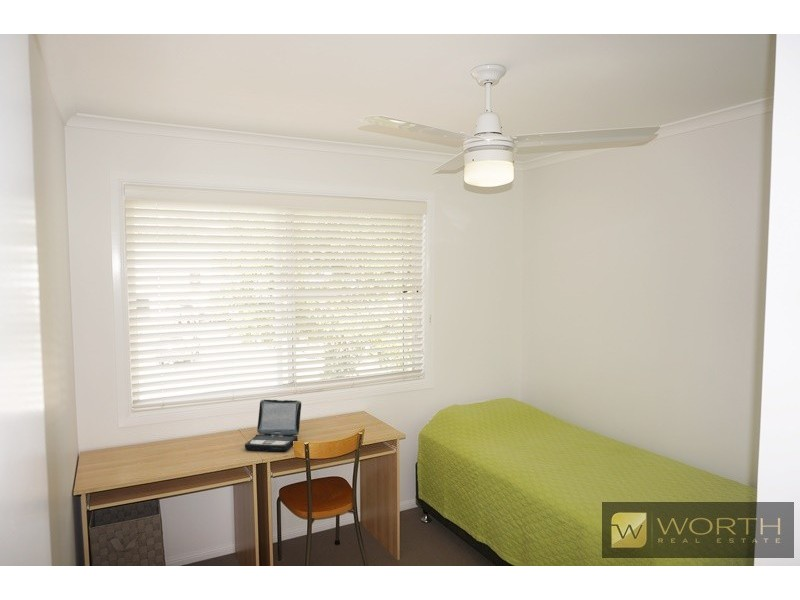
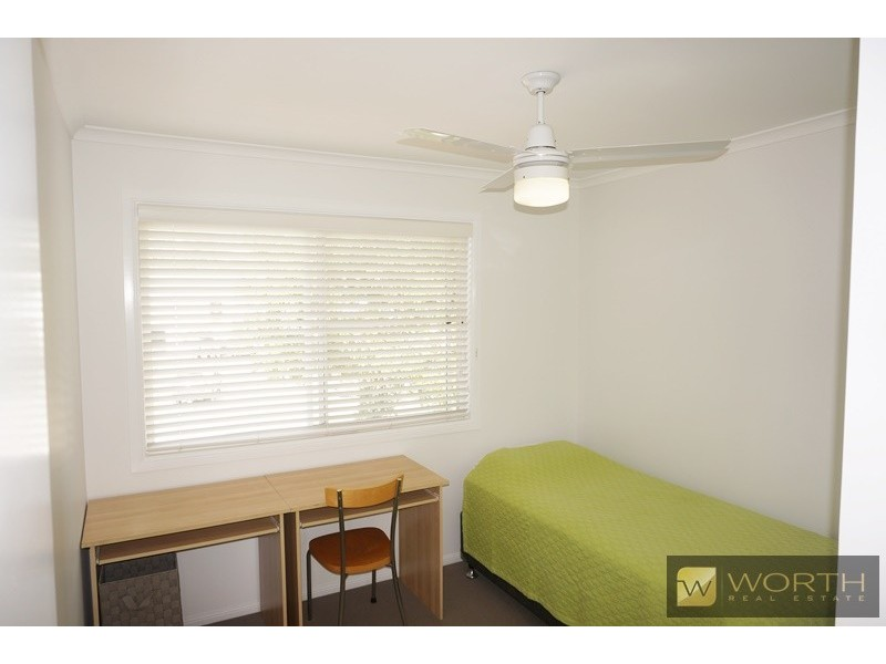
- laptop (273, 423)
